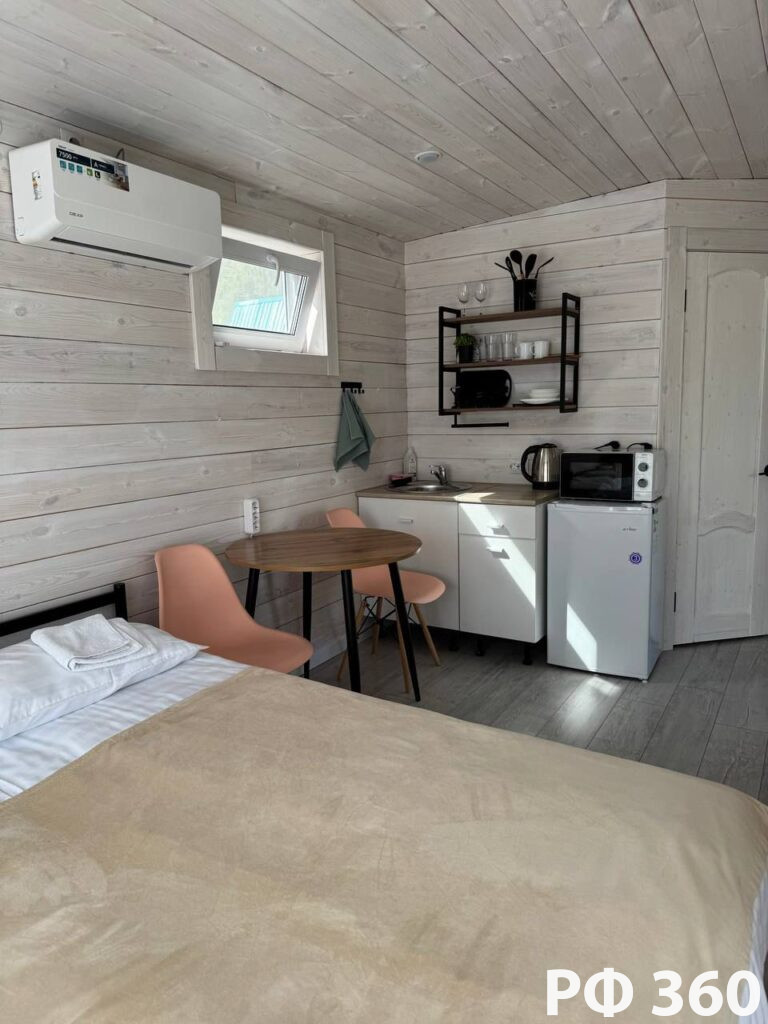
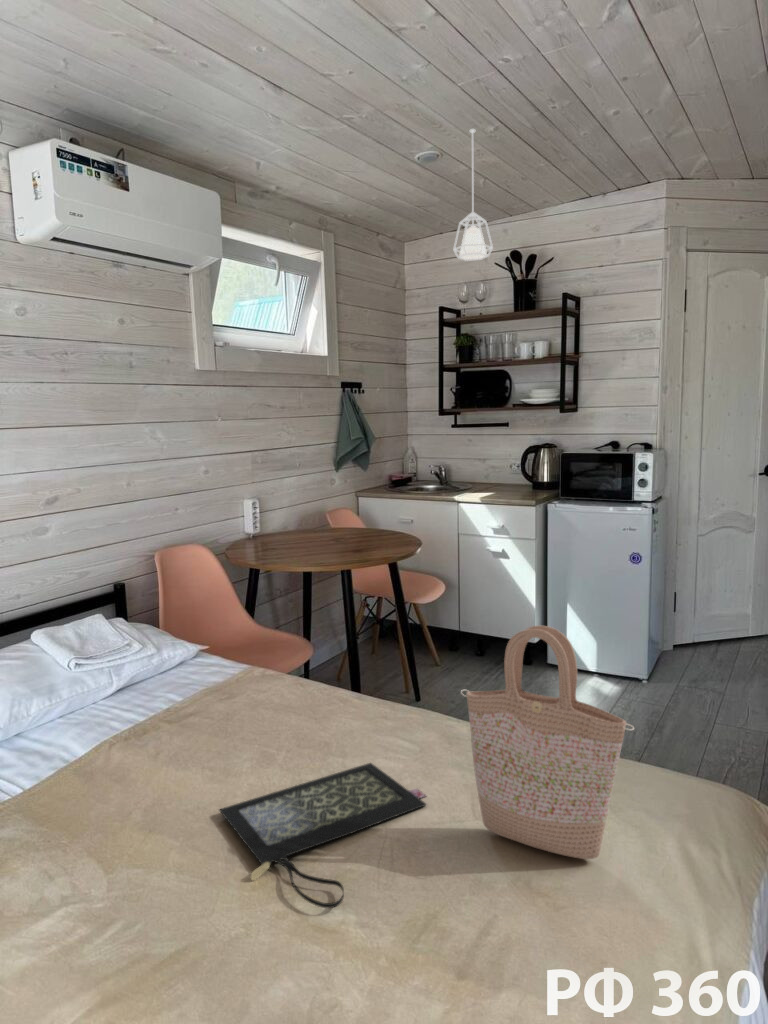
+ pendant lamp (472, 194)
+ clutch bag (317, 811)
+ shopping bag (541, 740)
